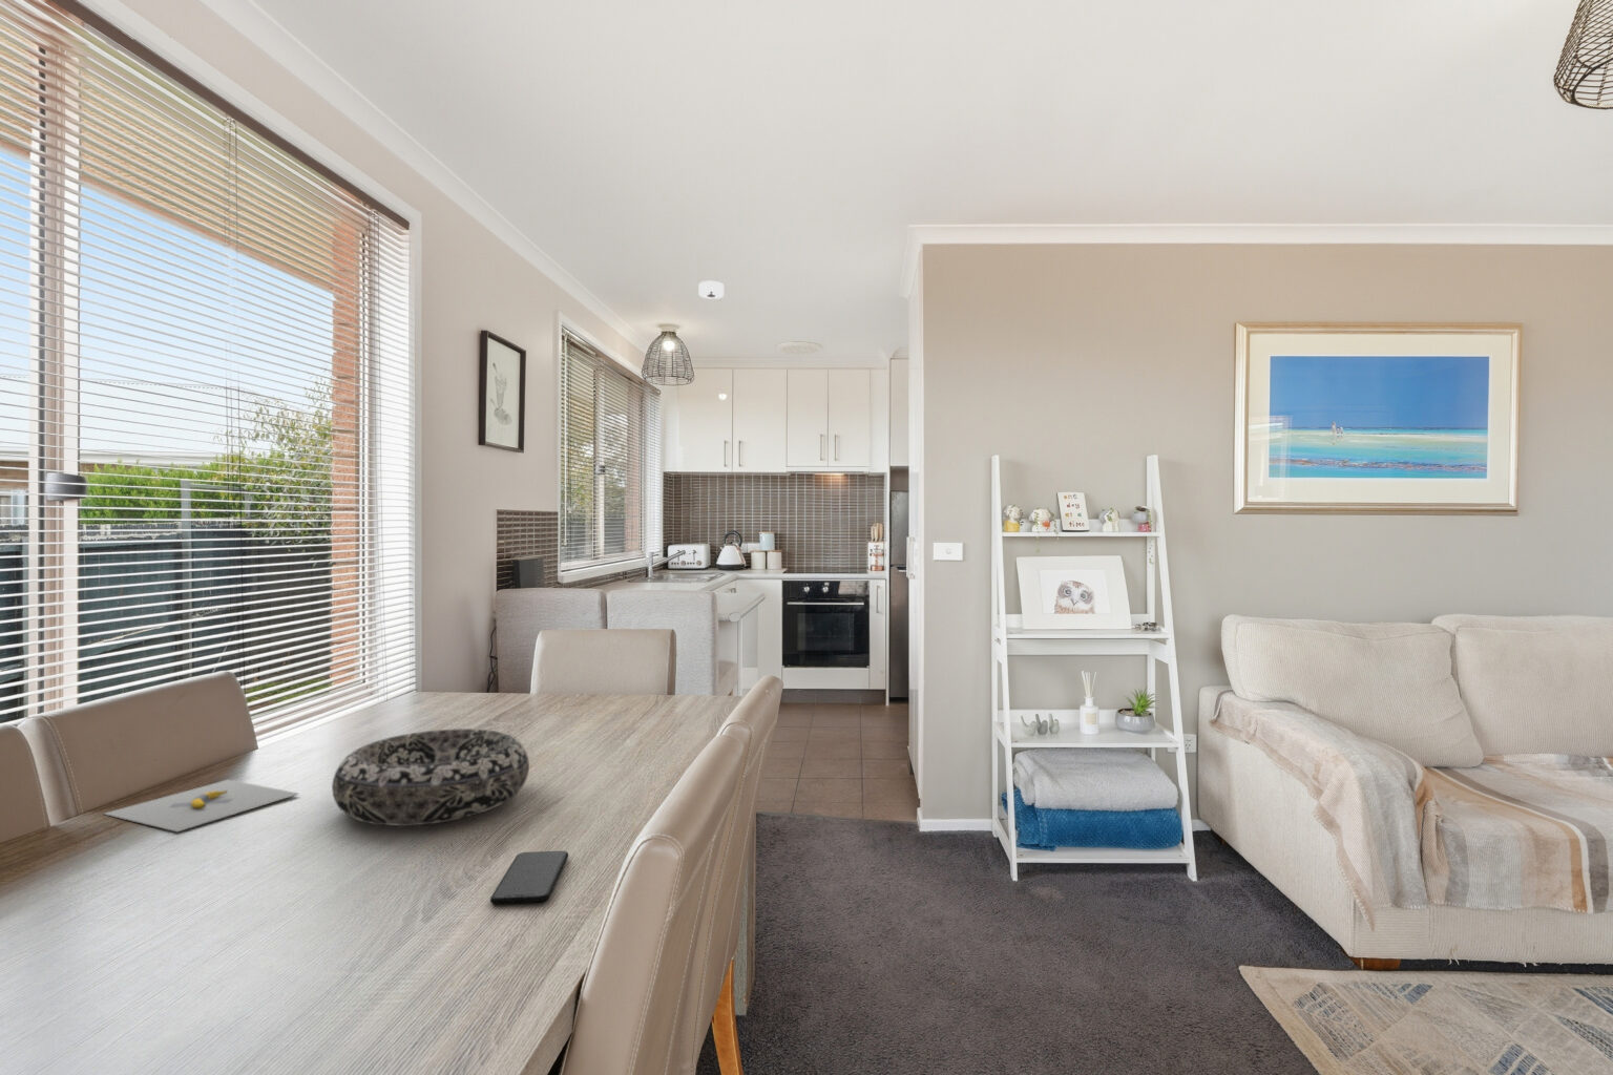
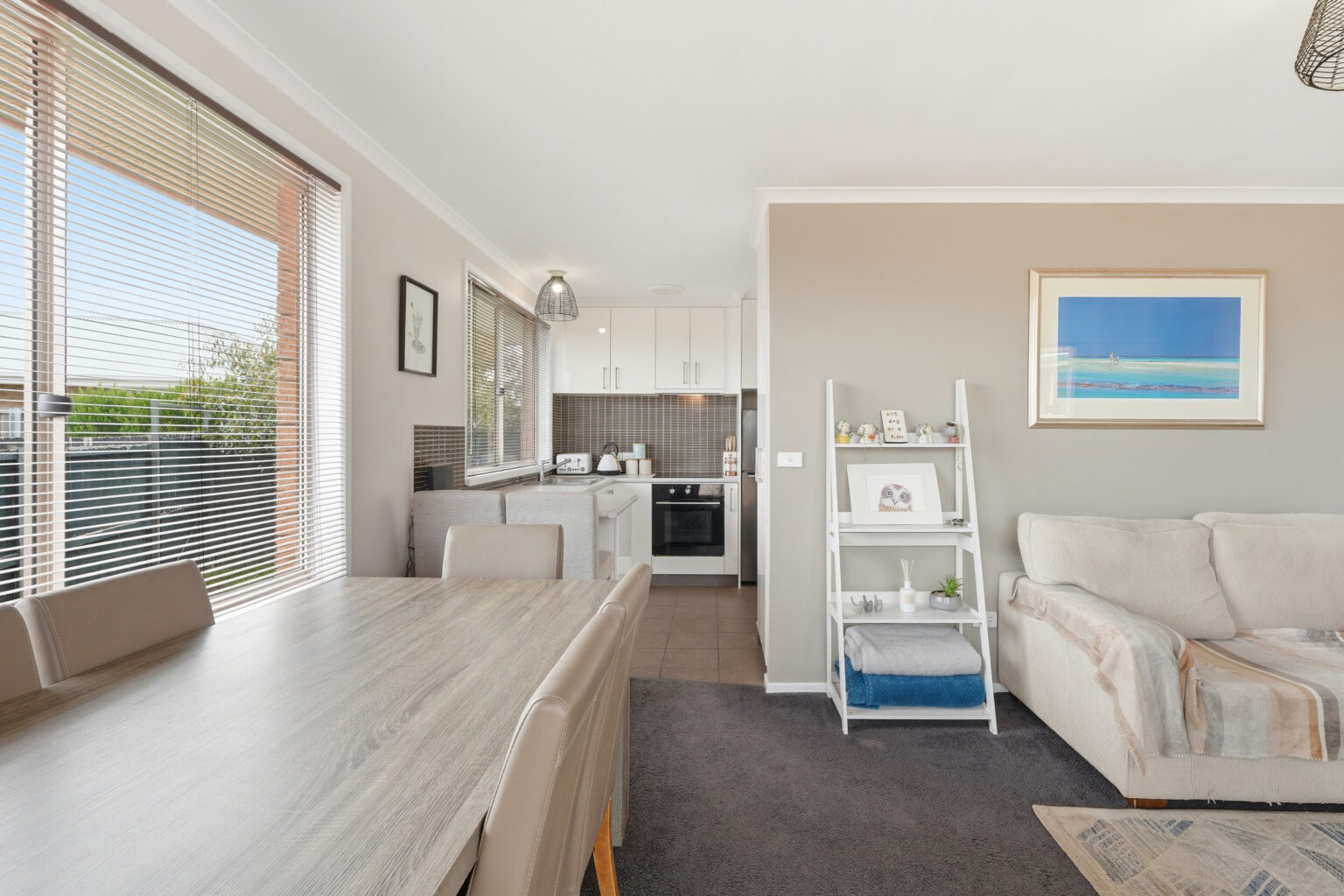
- banana (205, 799)
- smartphone (532, 876)
- smoke detector (710, 290)
- decorative bowl (434, 774)
